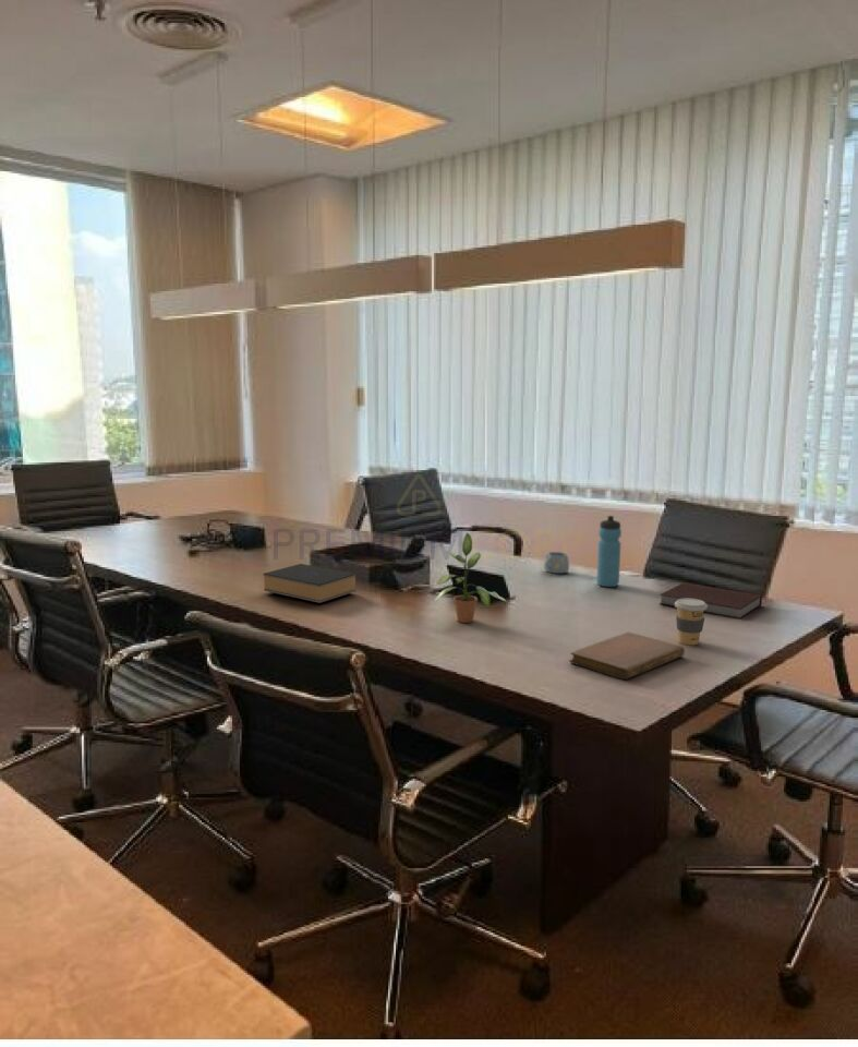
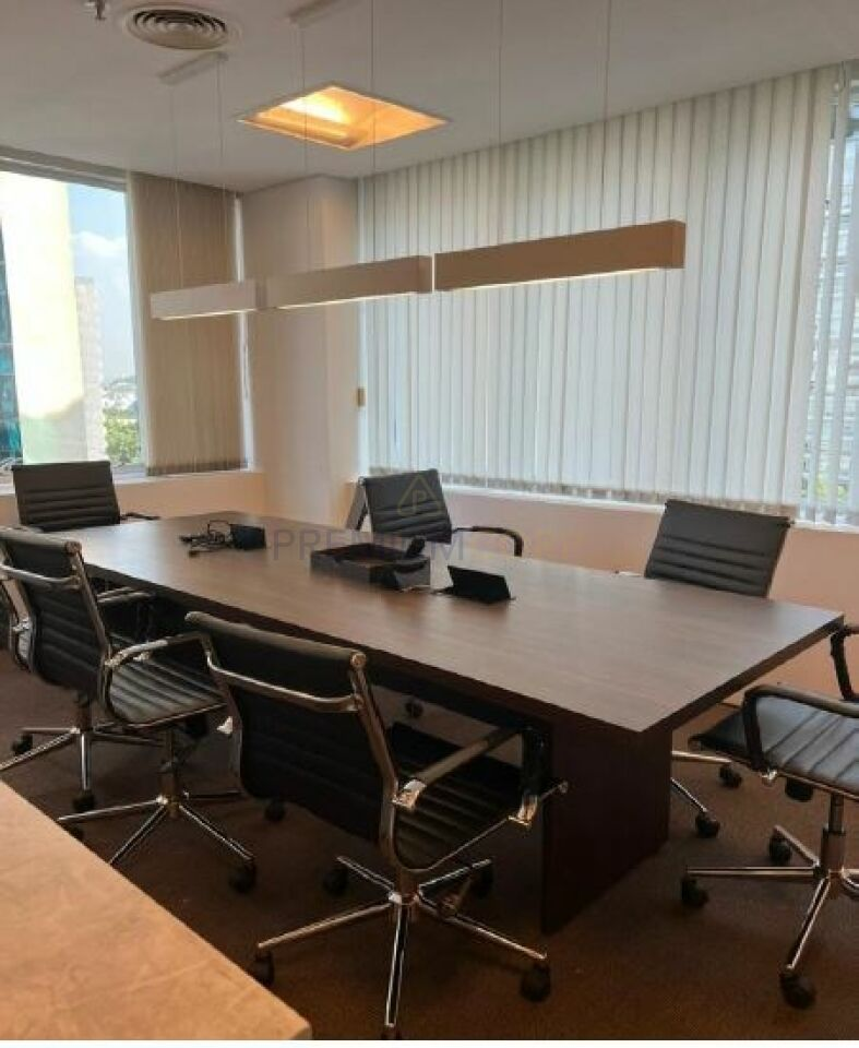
- notebook (710, 599)
- mug (554, 563)
- water bottle (608, 550)
- notebook (627, 654)
- potted plant (467, 575)
- coffee cup (689, 622)
- book (310, 583)
